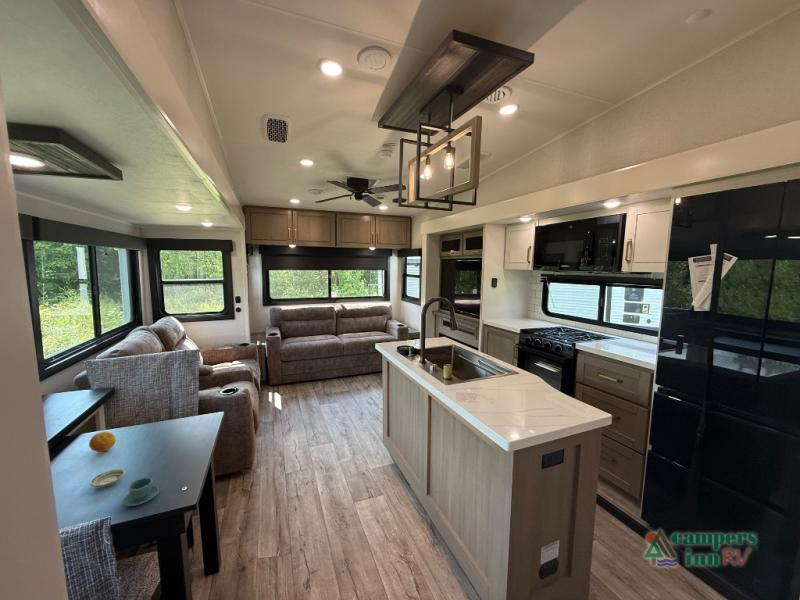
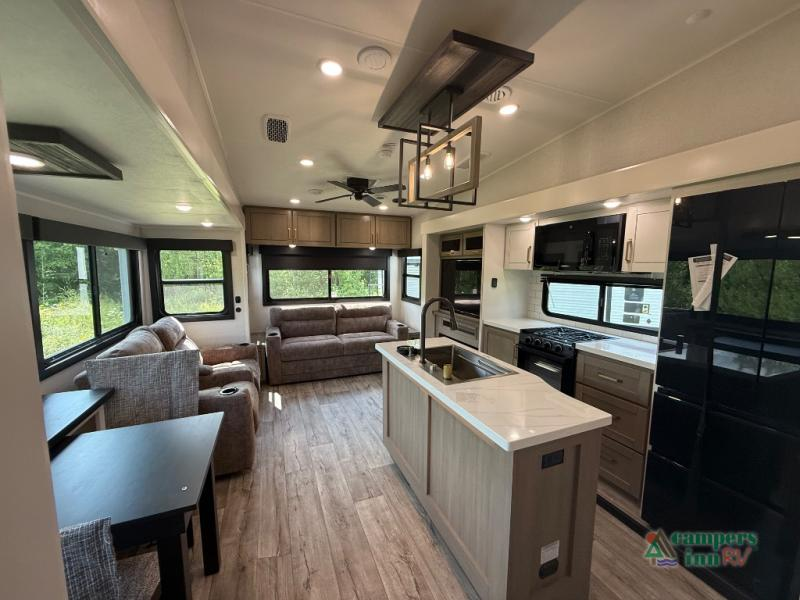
- fruit (102, 441)
- saucer (108, 479)
- teacup (140, 490)
